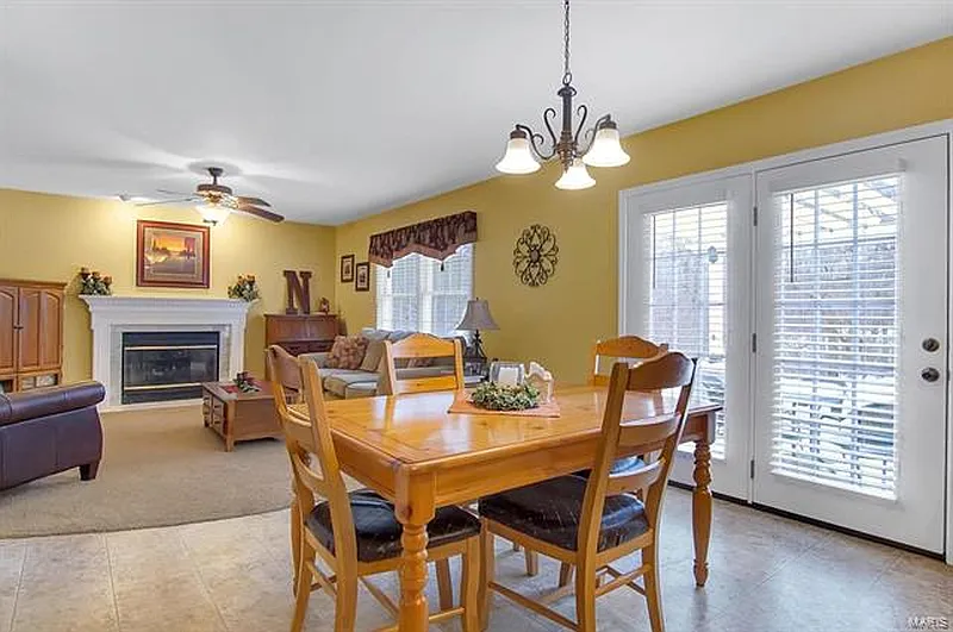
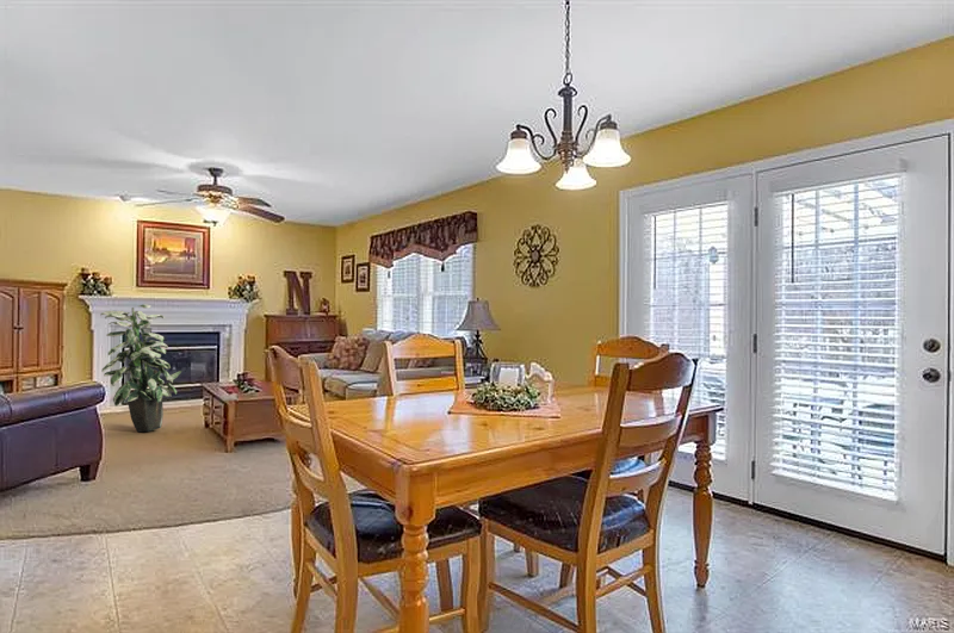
+ indoor plant (140, 367)
